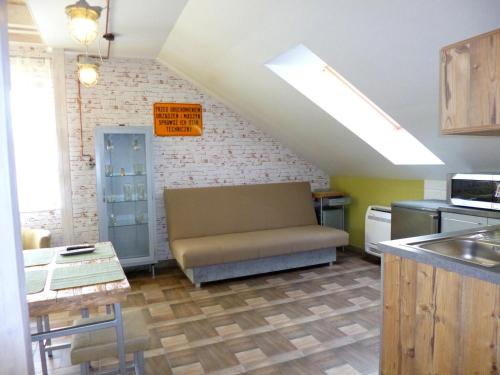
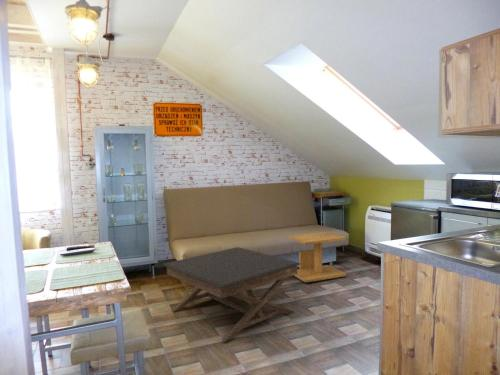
+ coffee table (231, 287)
+ side table (317, 256)
